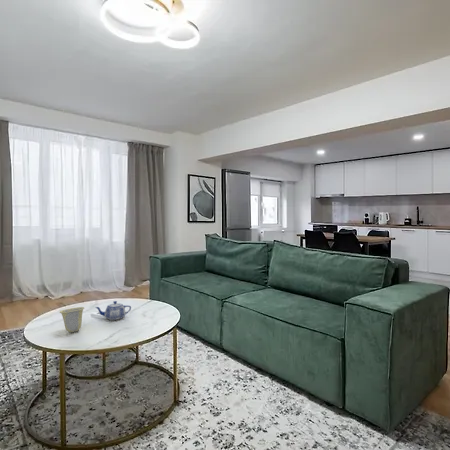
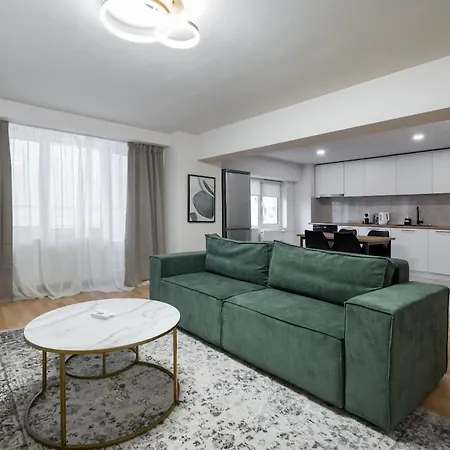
- teapot (113, 309)
- cup (72, 319)
